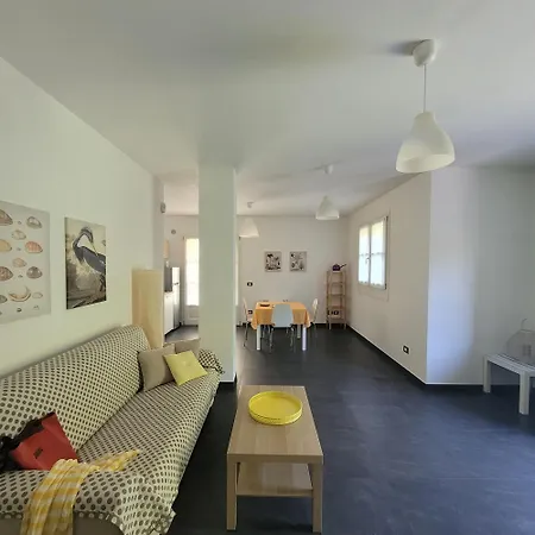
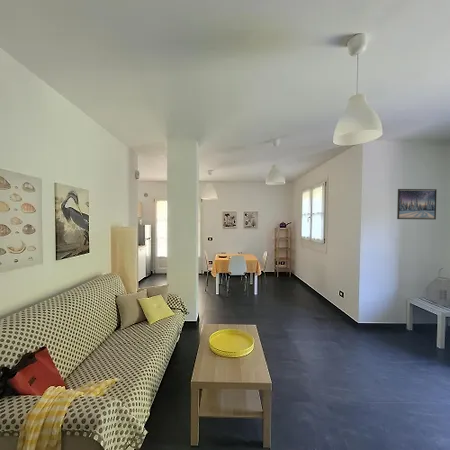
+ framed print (416, 204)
